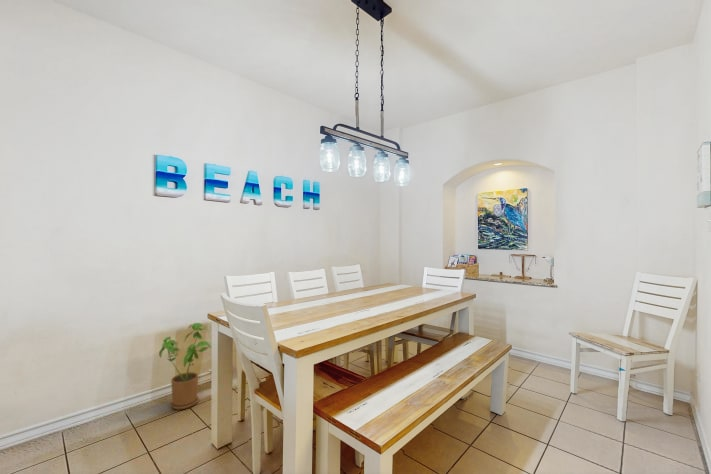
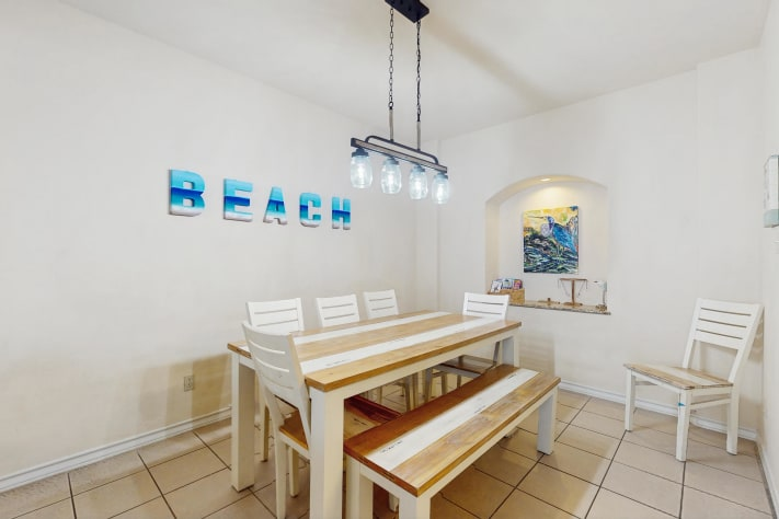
- house plant (189, 364)
